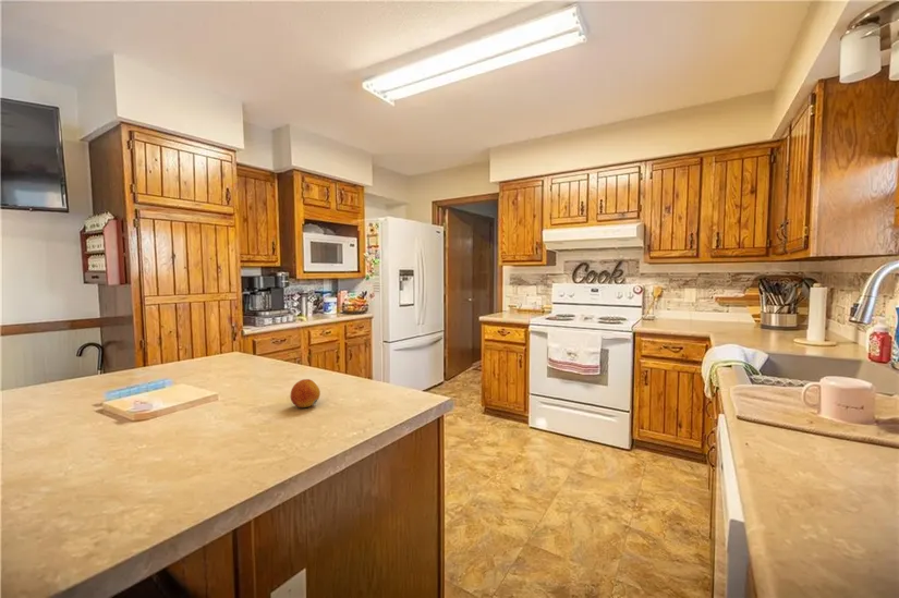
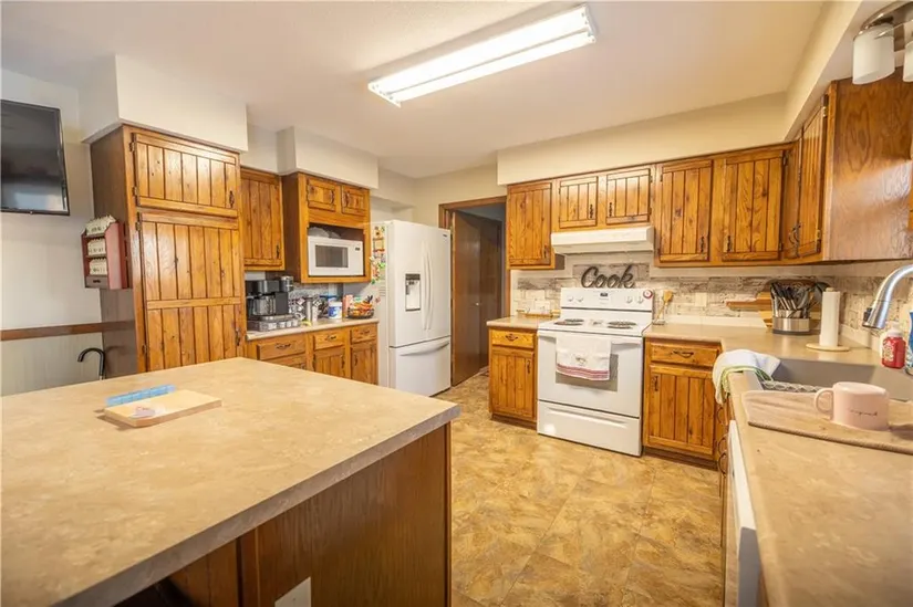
- fruit (305, 392)
